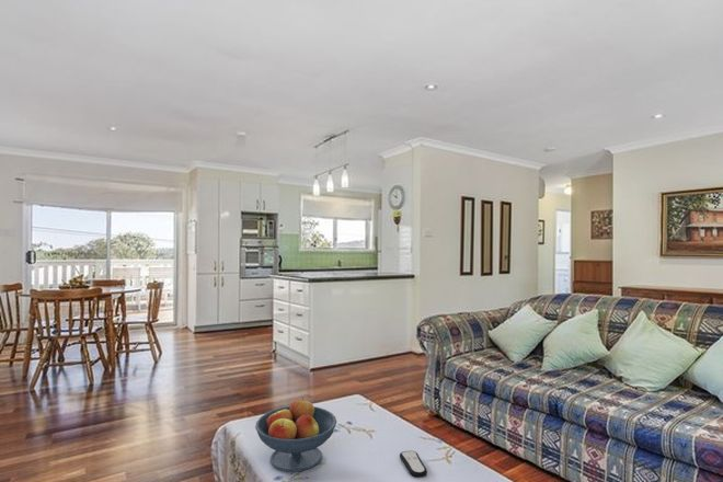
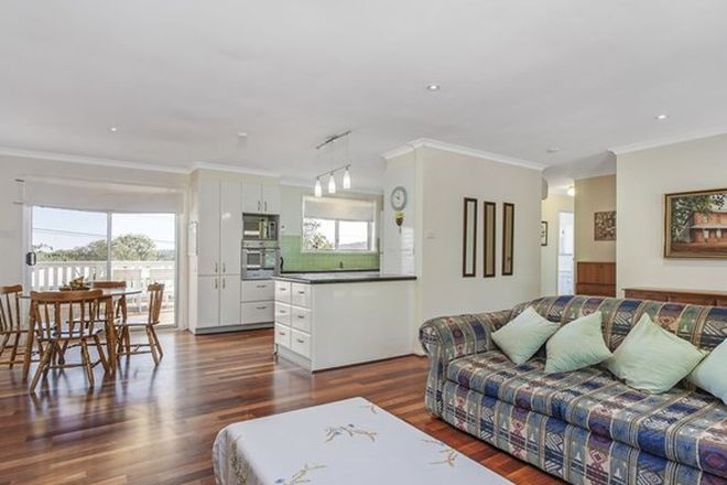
- remote control (413, 463)
- fruit bowl (296, 433)
